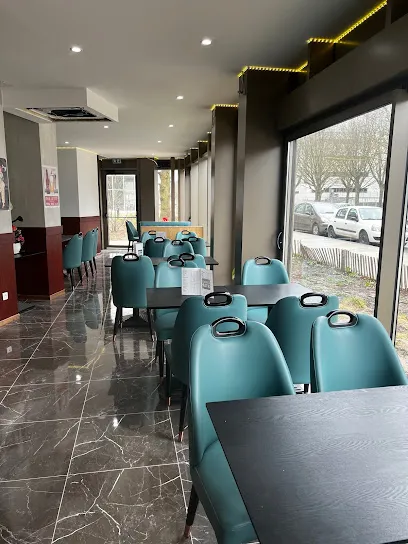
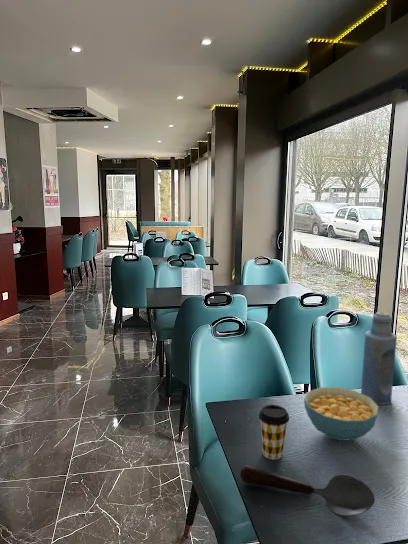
+ cereal bowl (339, 418)
+ coffee cup (273, 432)
+ bottle (379, 356)
+ spoon (303, 485)
